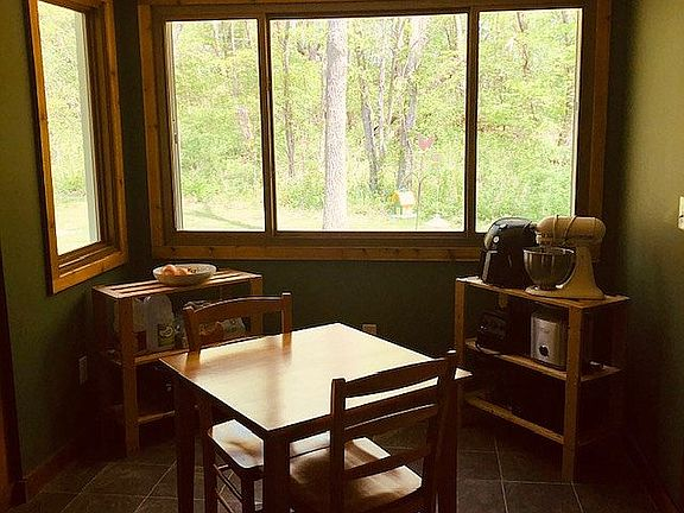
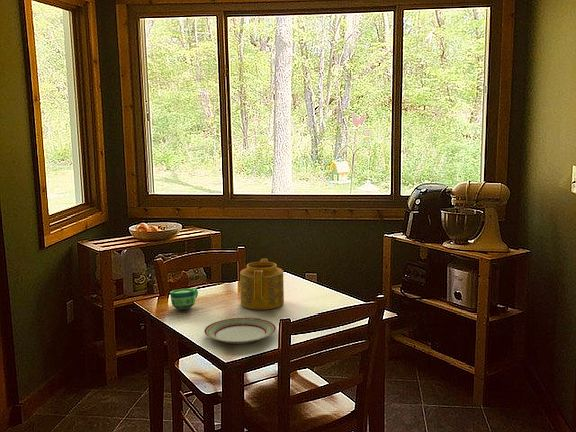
+ teapot (262, 283)
+ plate (240, 332)
+ cup (185, 297)
